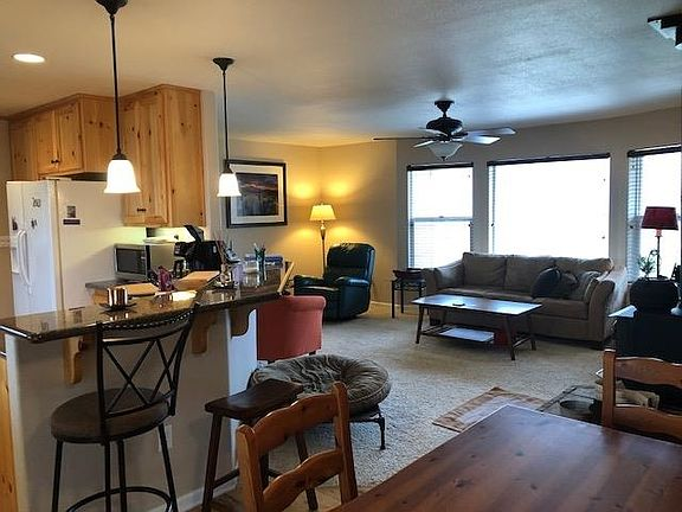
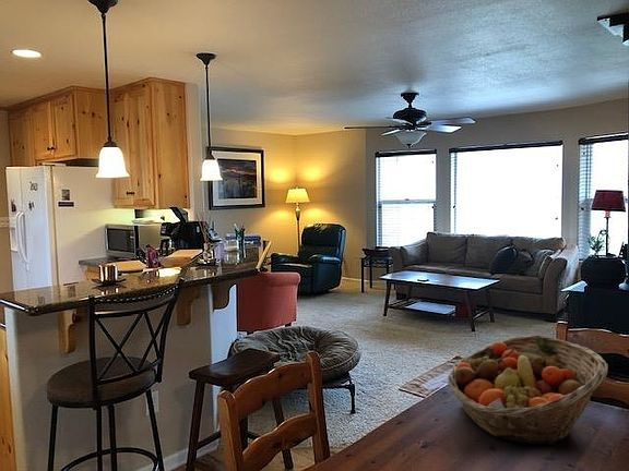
+ fruit basket (521, 383)
